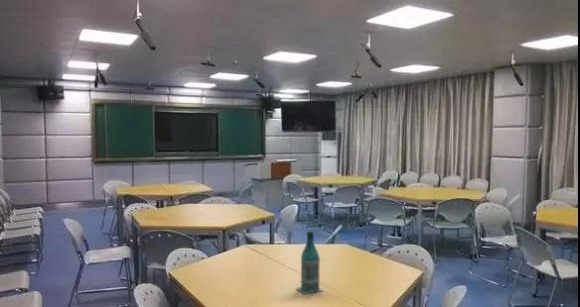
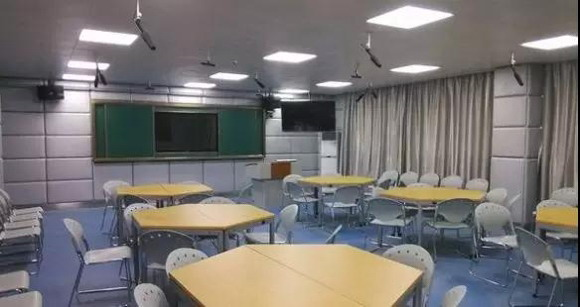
- bottle (309, 260)
